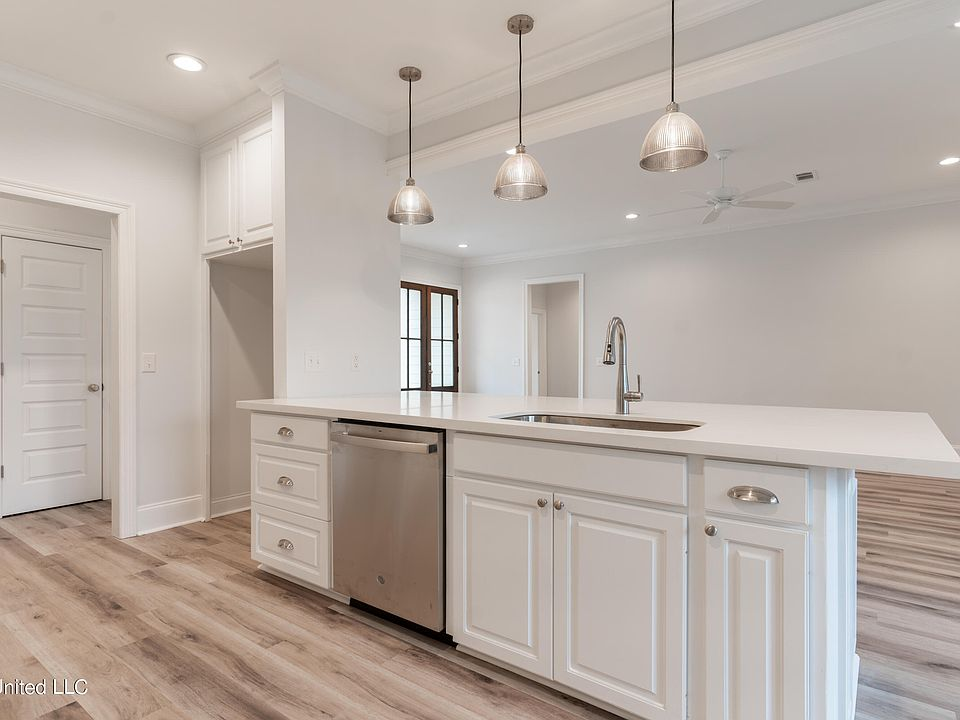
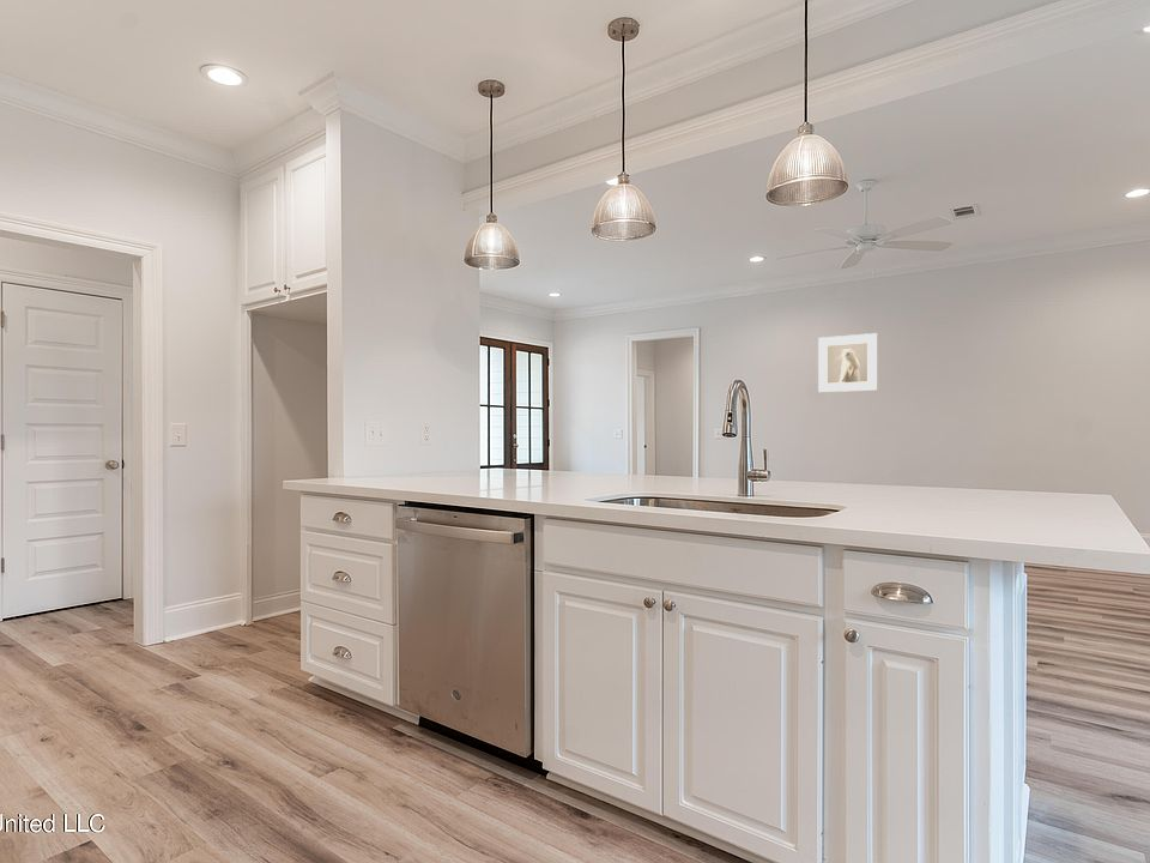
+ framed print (847, 363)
